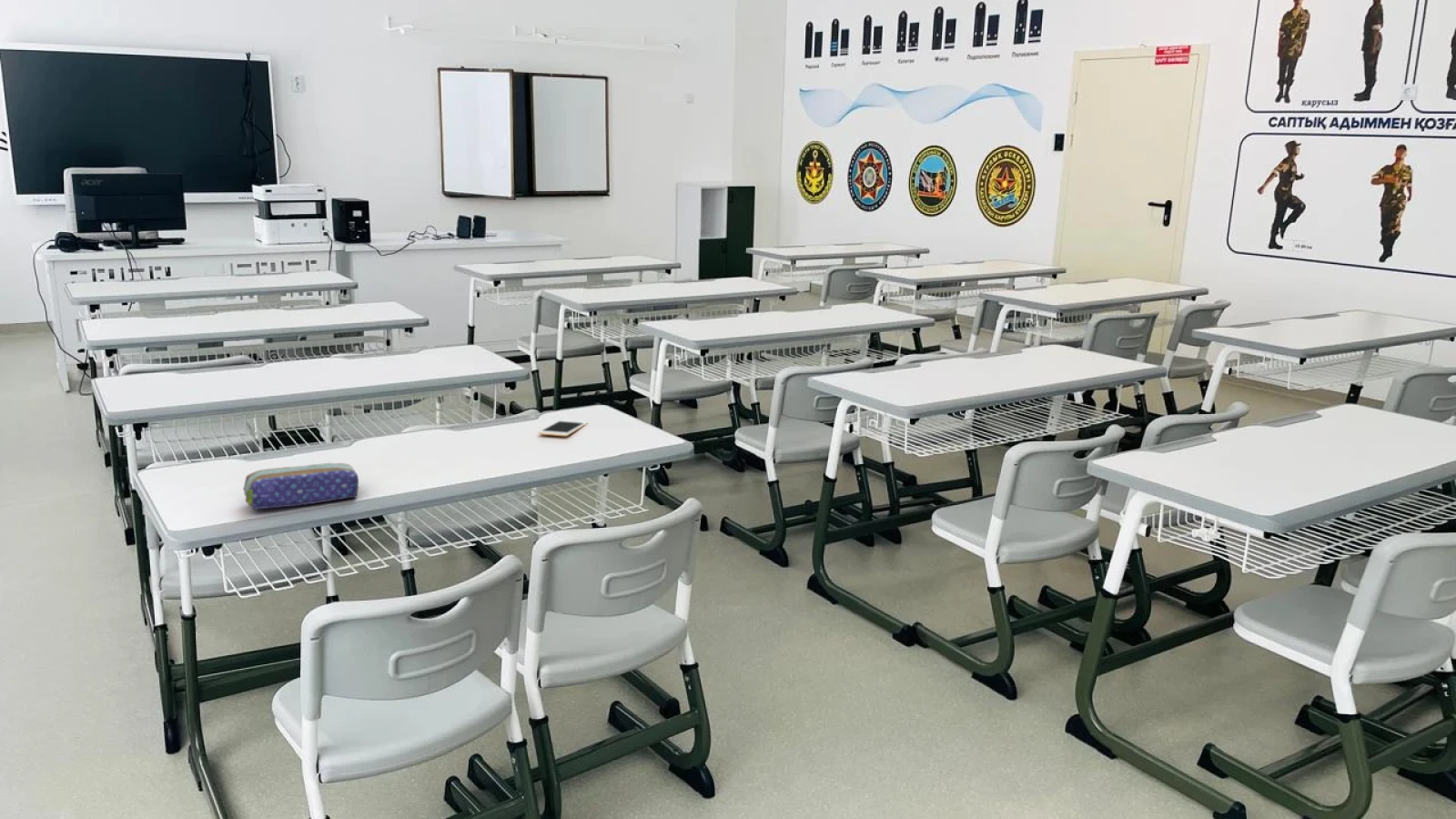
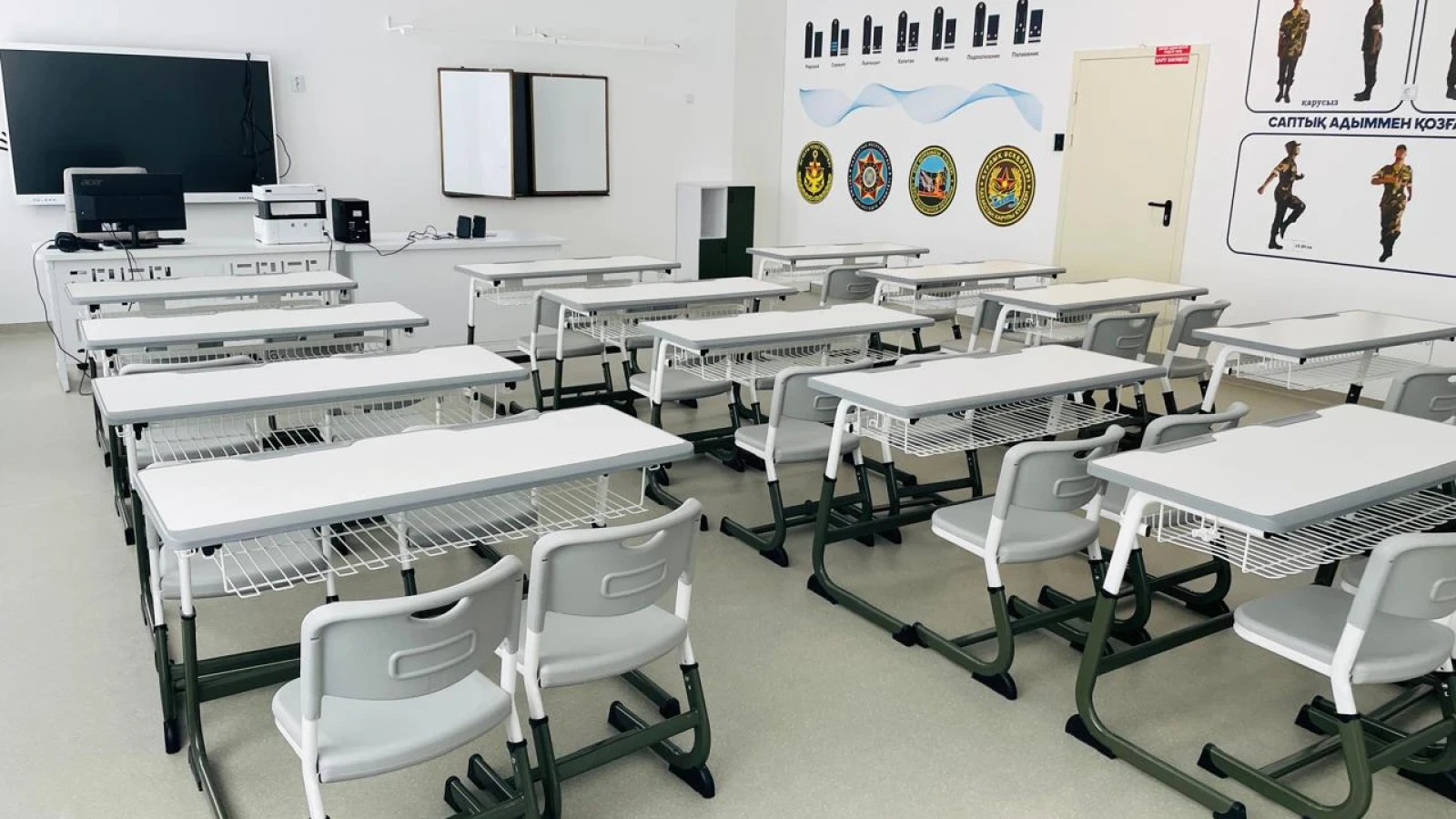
- cell phone (563, 428)
- pencil case (301, 484)
